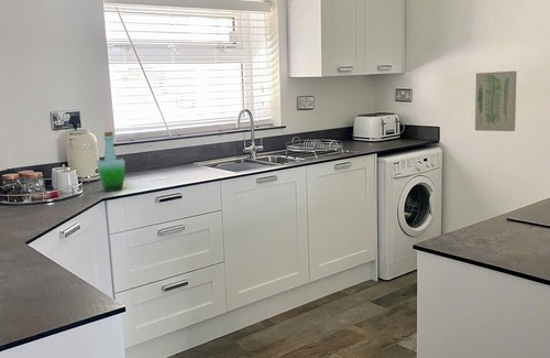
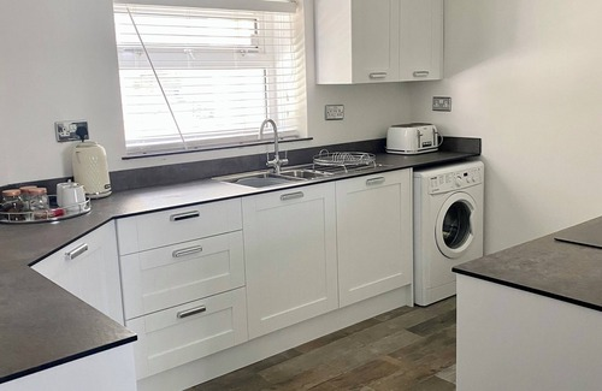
- bottle (110, 161)
- wall art (495, 101)
